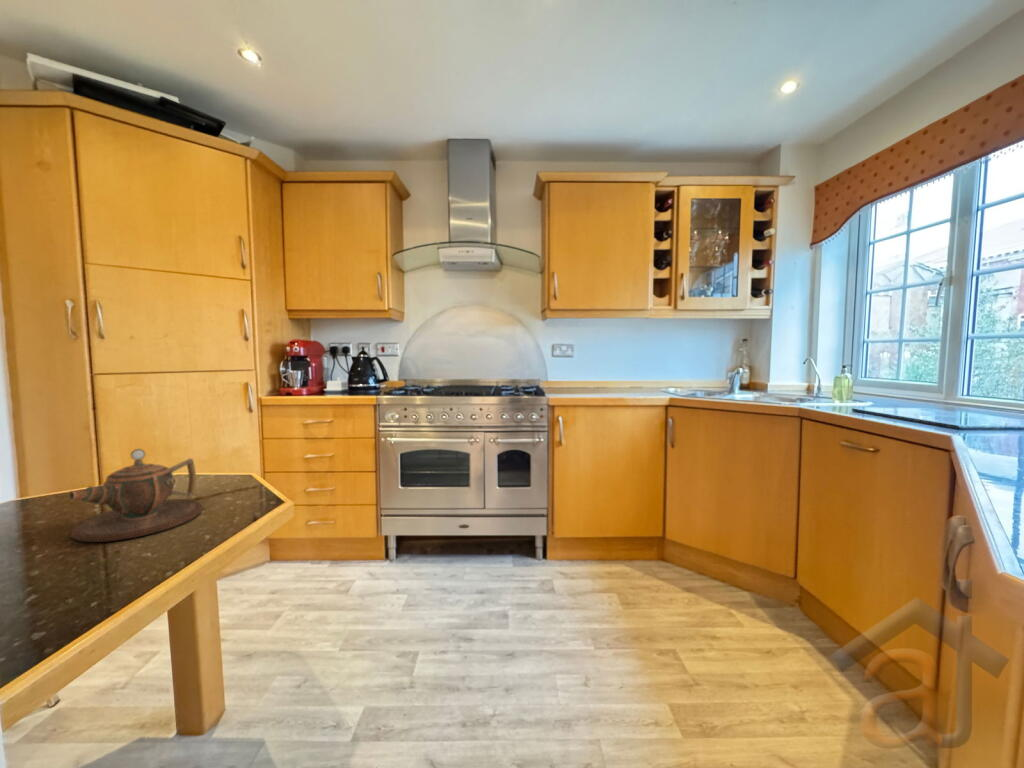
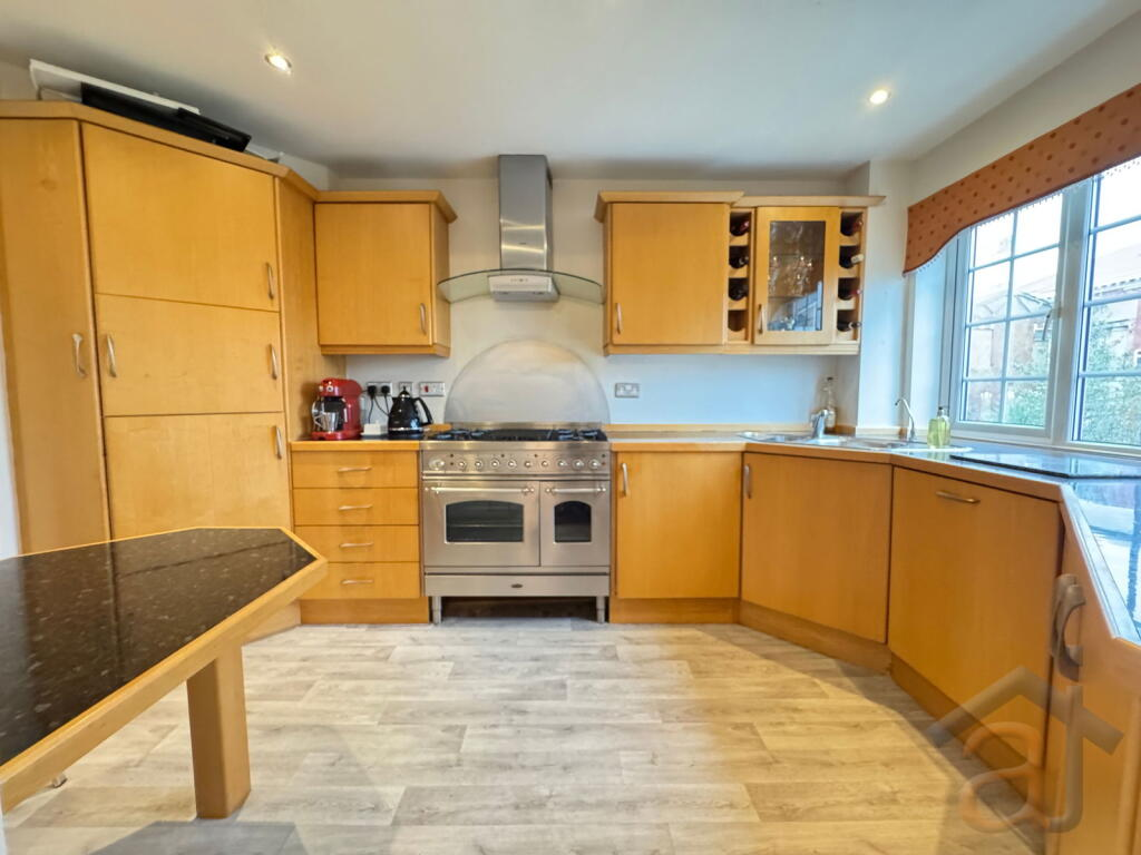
- teapot (140, 485)
